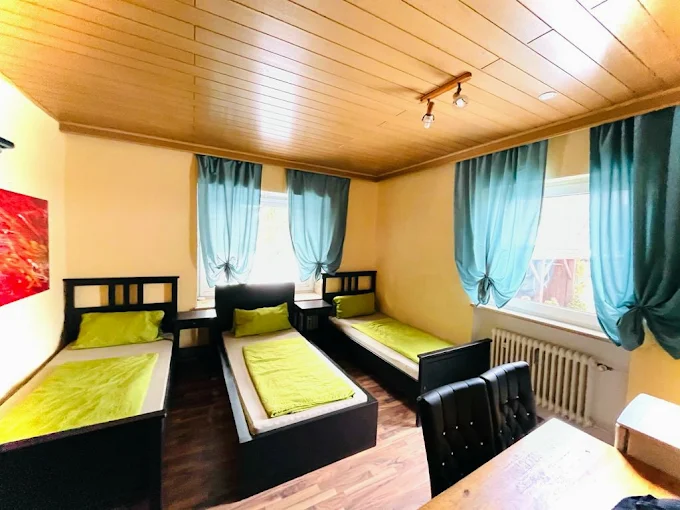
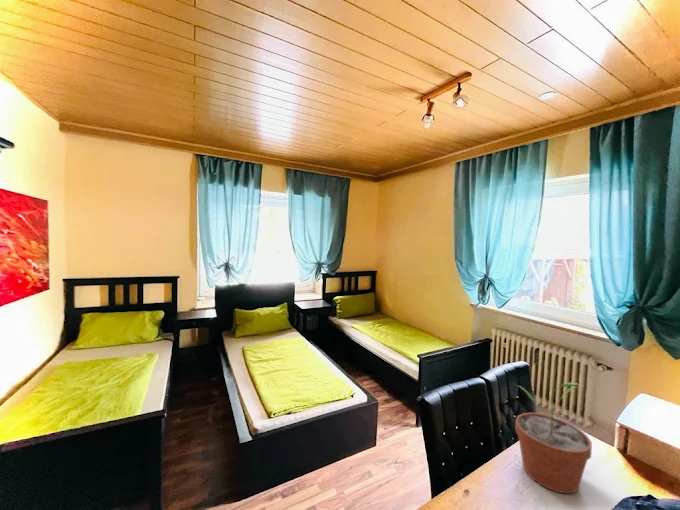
+ potted plant (551, 423)
